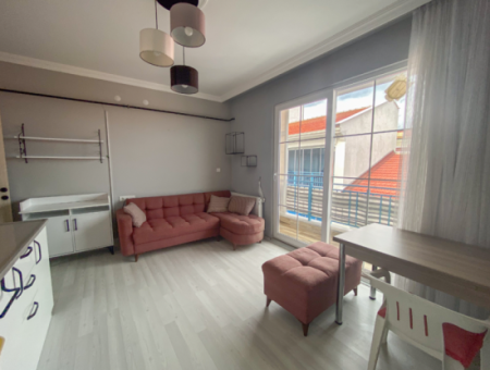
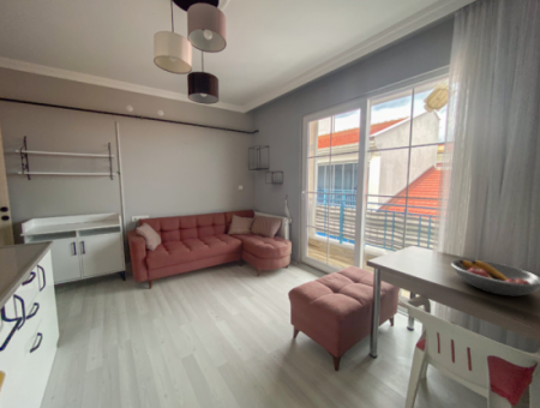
+ fruit bowl (492, 276)
